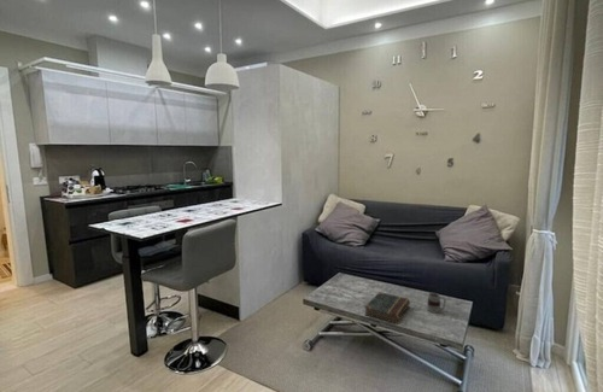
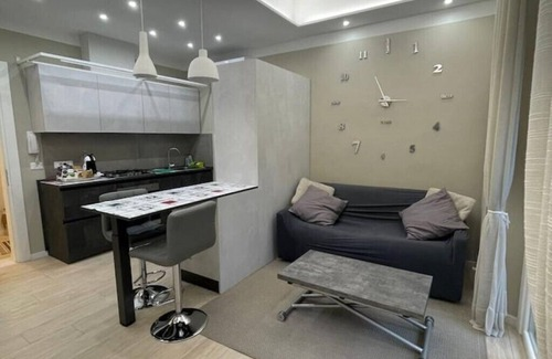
- book (387, 305)
- mug (435, 303)
